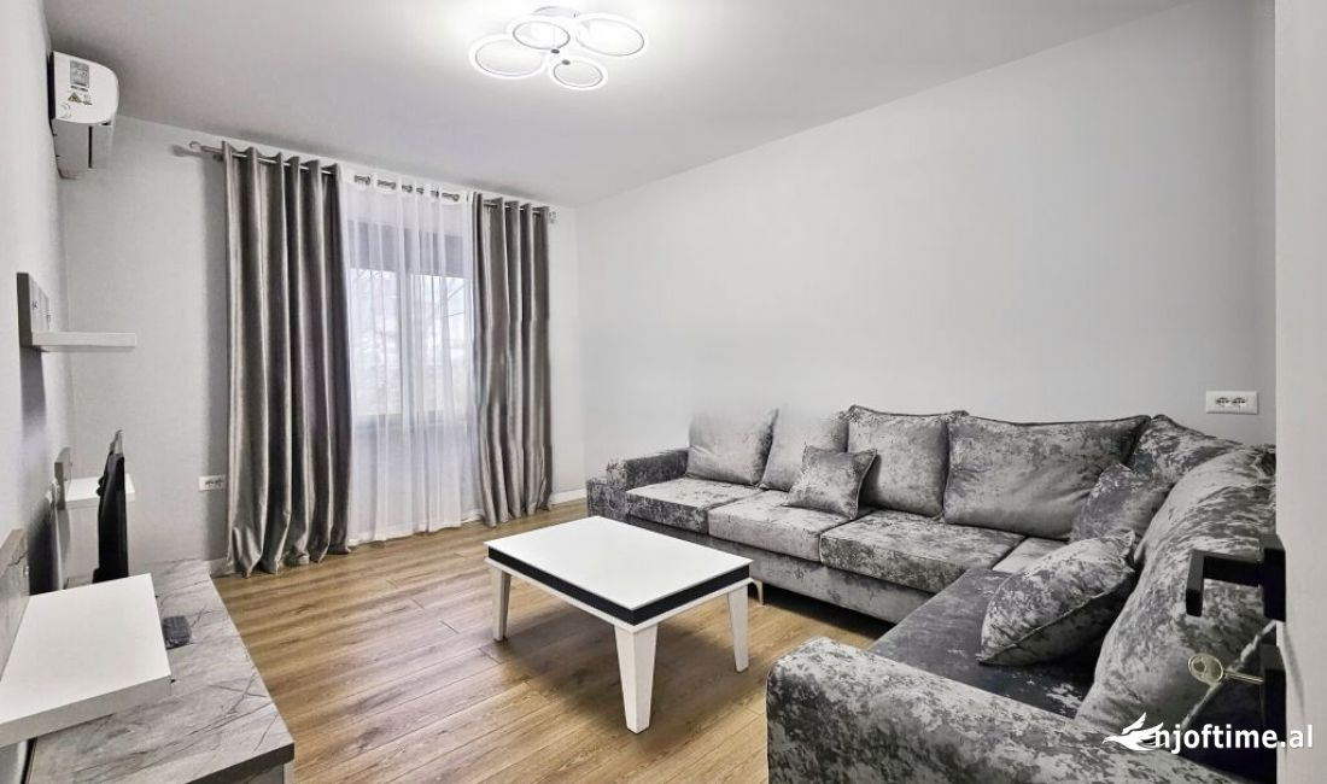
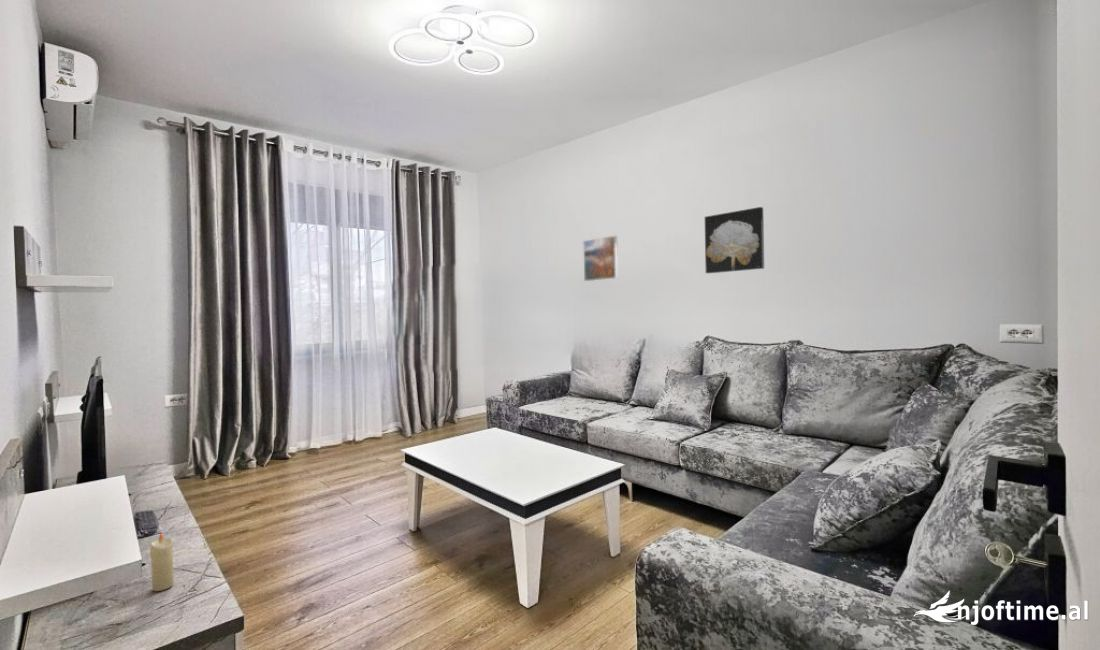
+ wall art (733, 241)
+ candle (162, 559)
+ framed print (600, 259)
